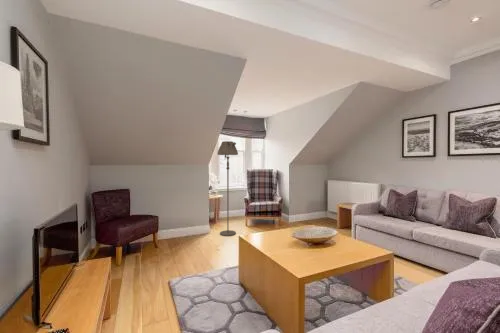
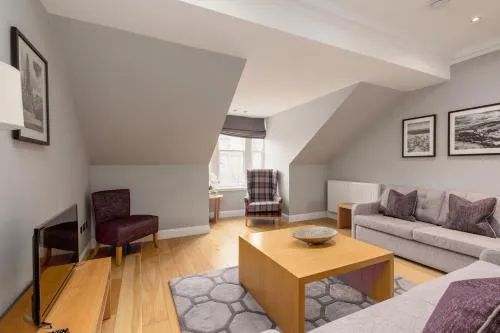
- floor lamp (227, 187)
